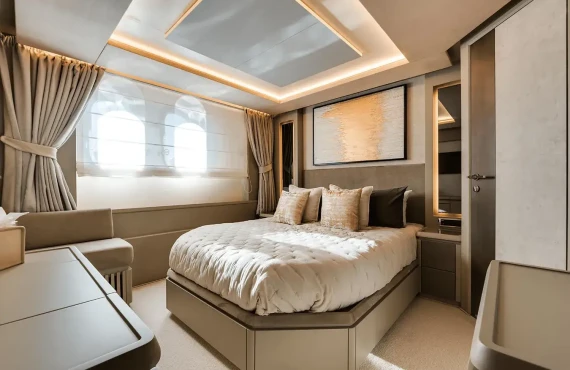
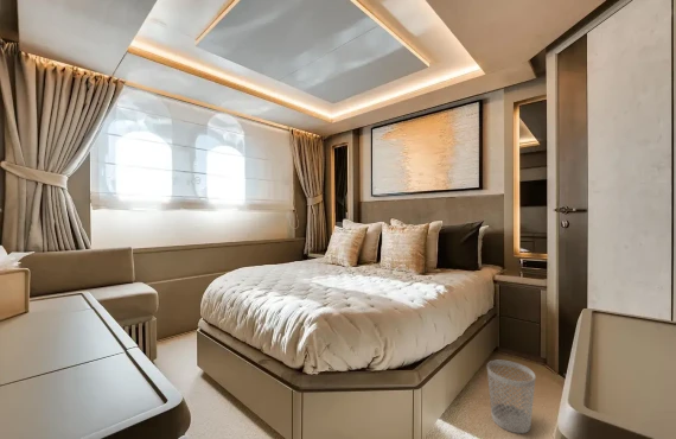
+ wastebasket (509, 395)
